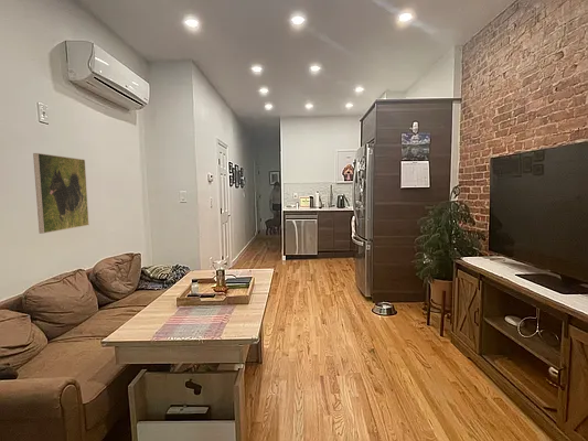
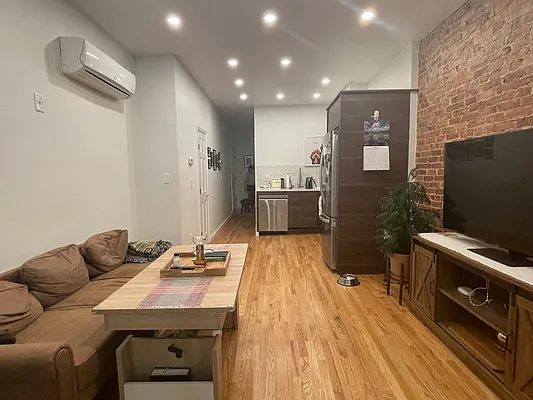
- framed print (64, 193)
